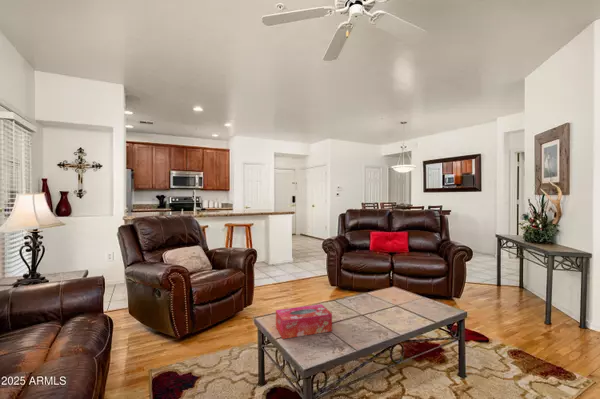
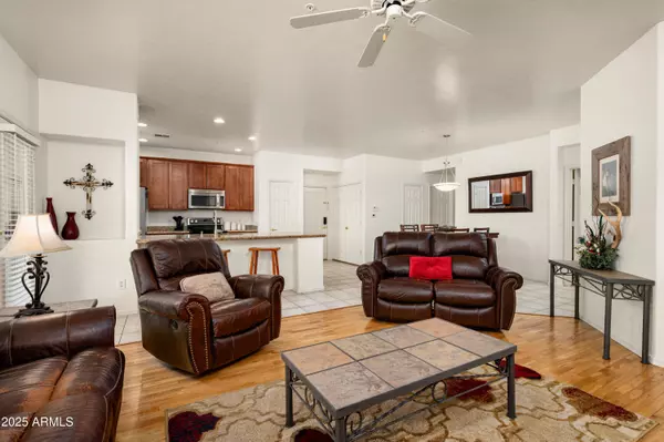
- tissue box (303, 320)
